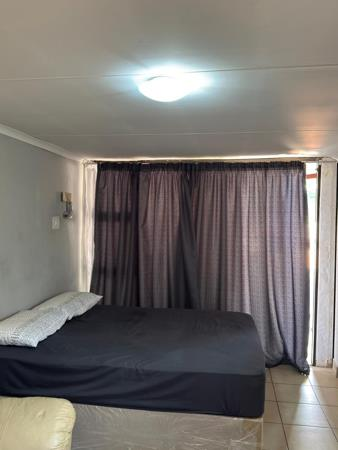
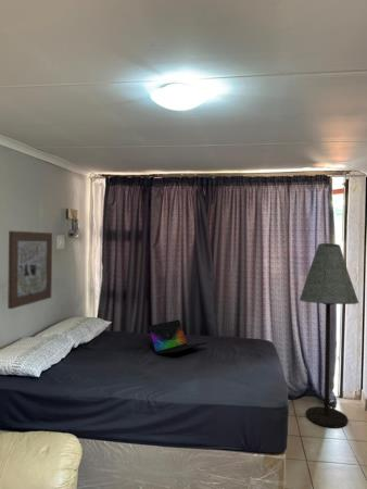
+ laptop (177, 338)
+ wall art (31, 267)
+ floor lamp (327, 330)
